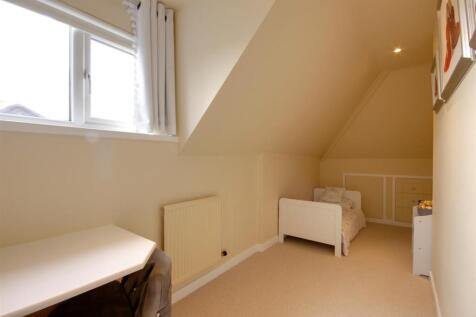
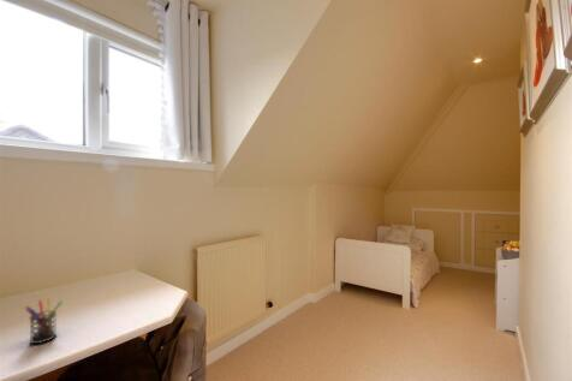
+ pen holder (46, 317)
